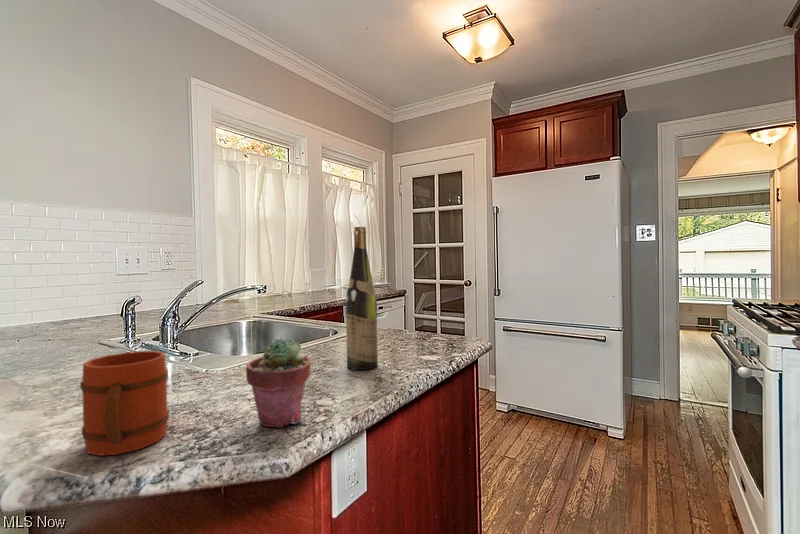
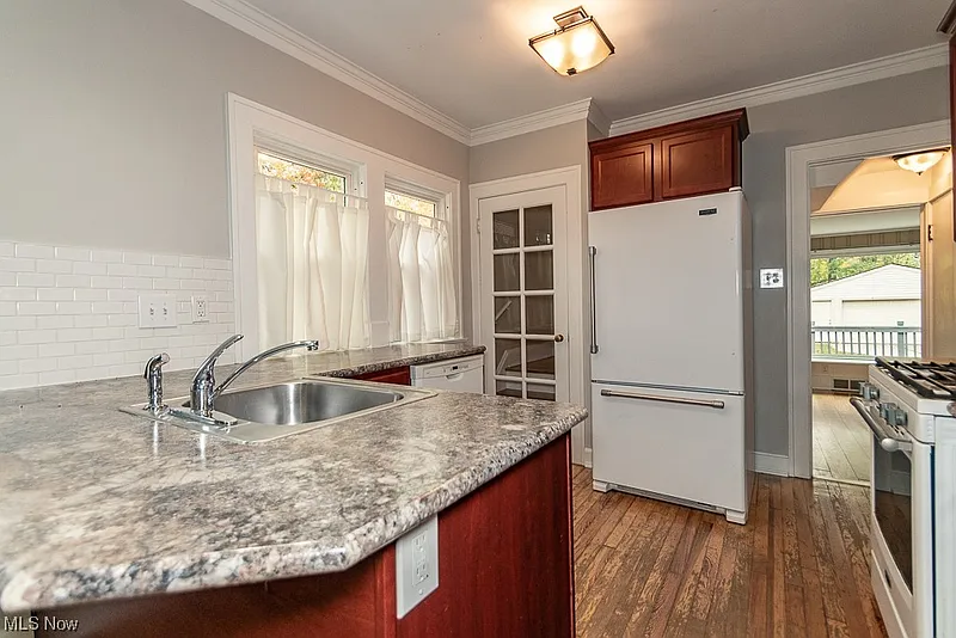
- wine bottle (361, 296)
- mug (124, 402)
- potted succulent (279, 378)
